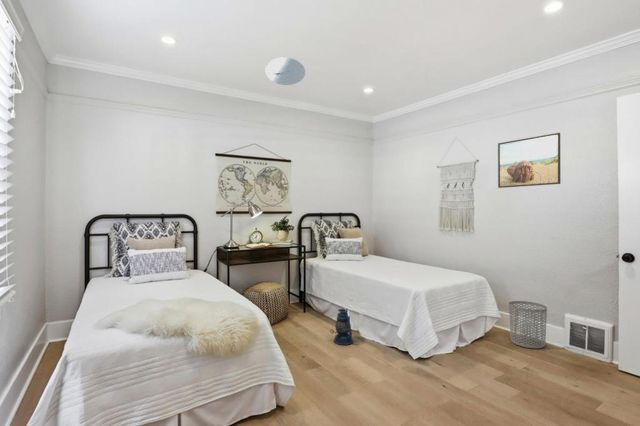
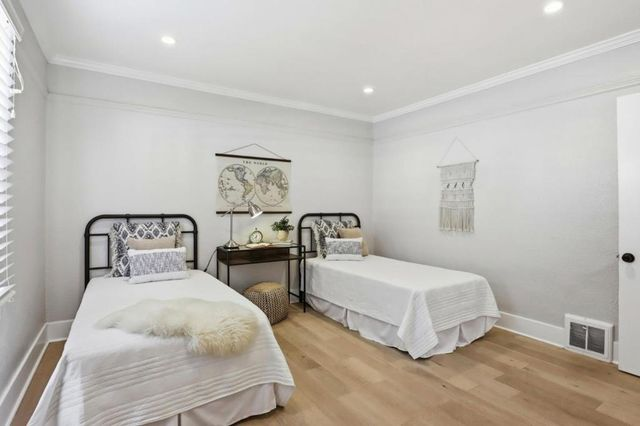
- ceiling light (285, 71)
- waste bin (527, 324)
- lantern (343, 325)
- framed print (527, 162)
